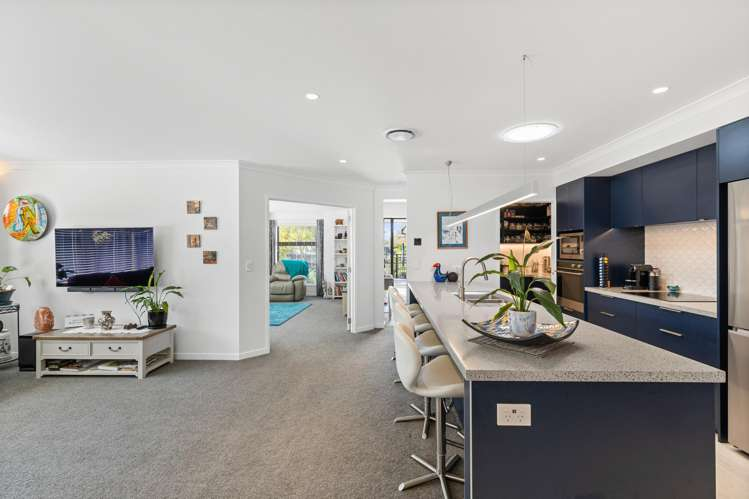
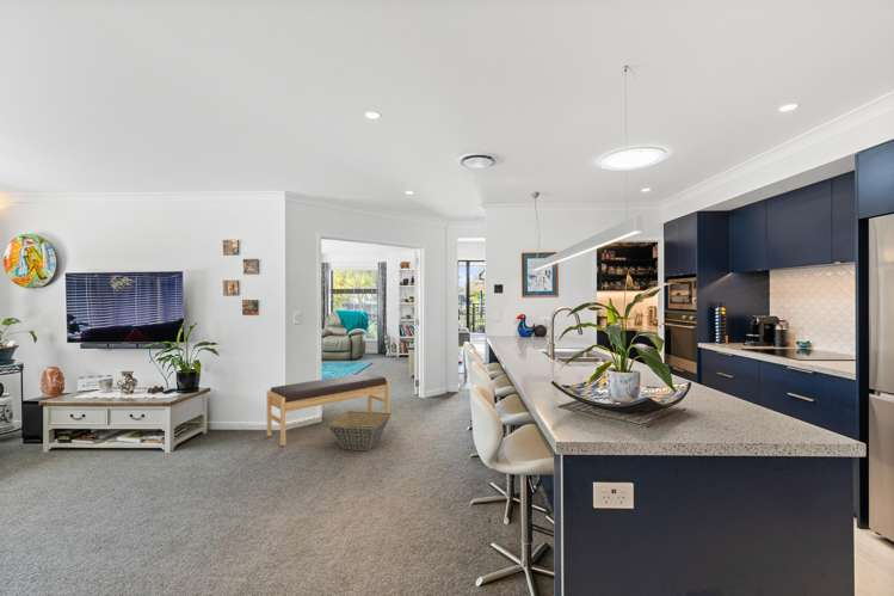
+ bench (329, 403)
+ basket (360, 431)
